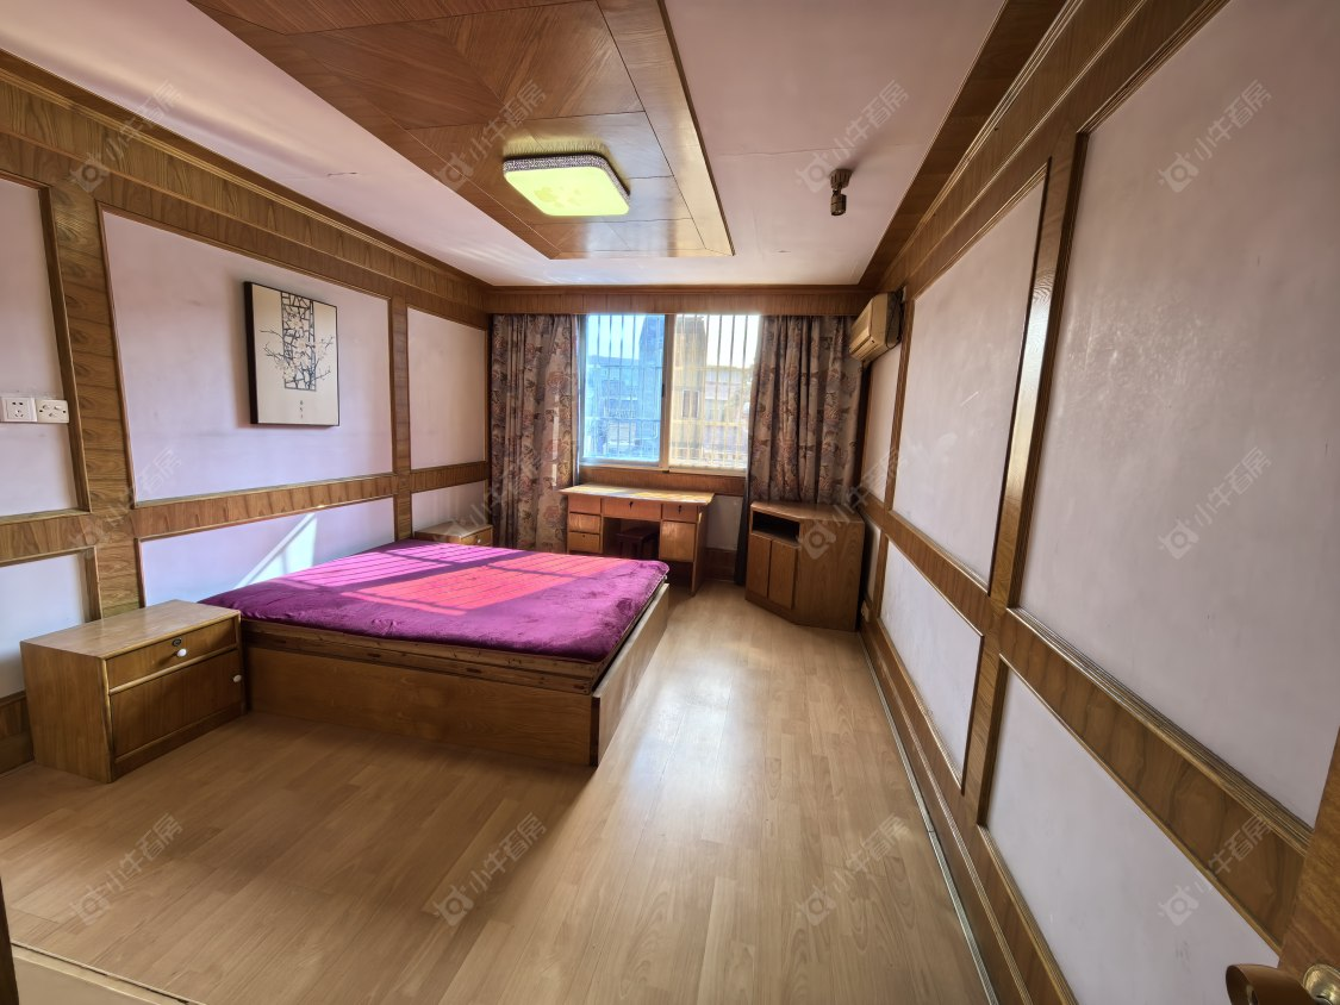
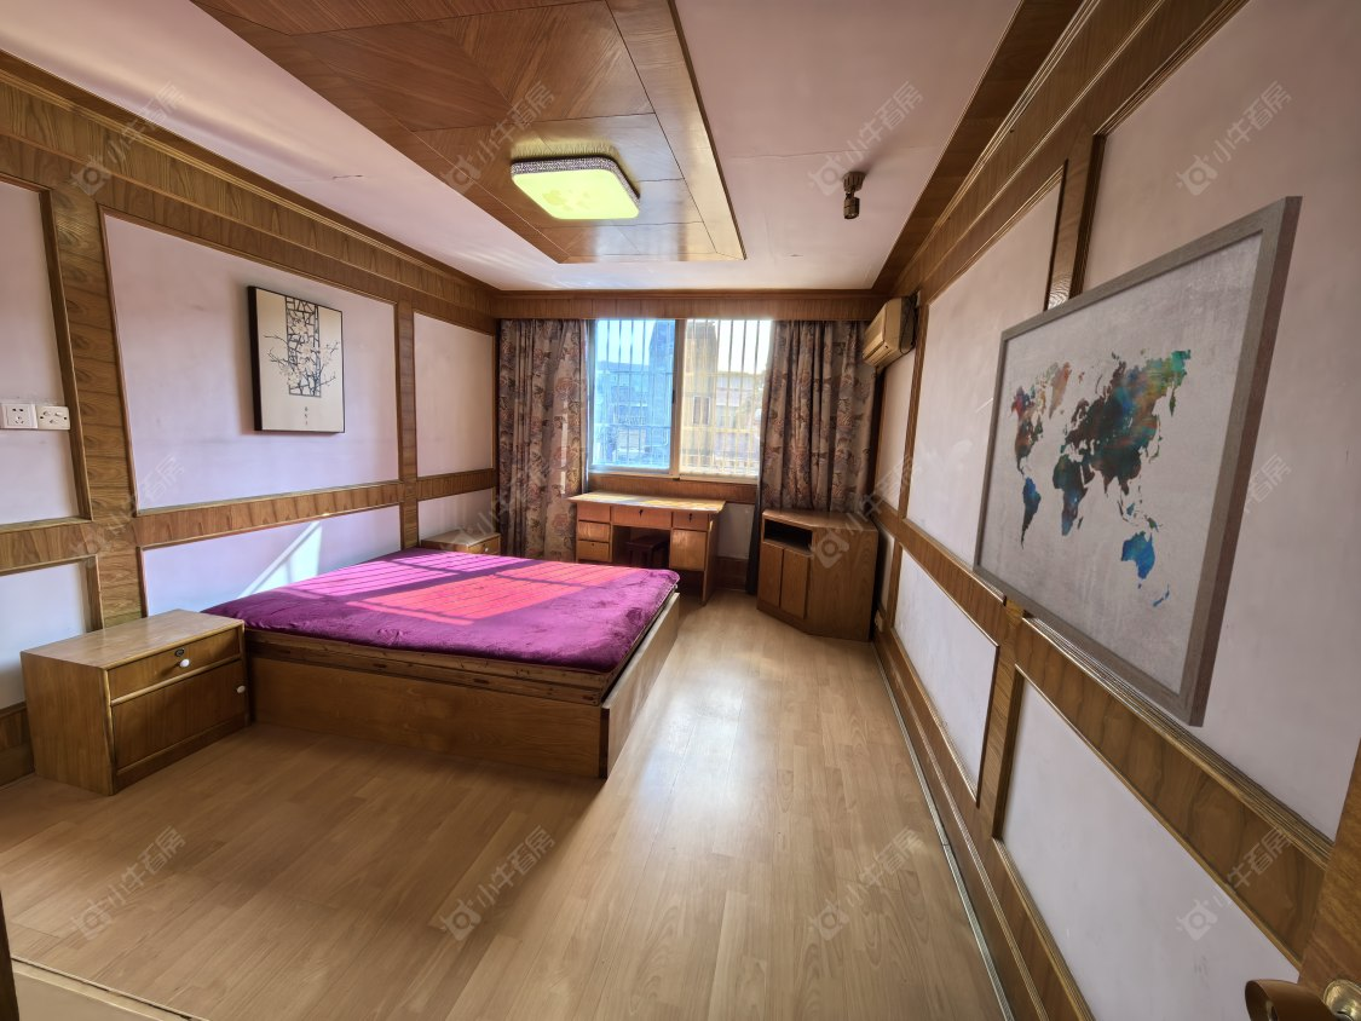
+ wall art (1067, 462)
